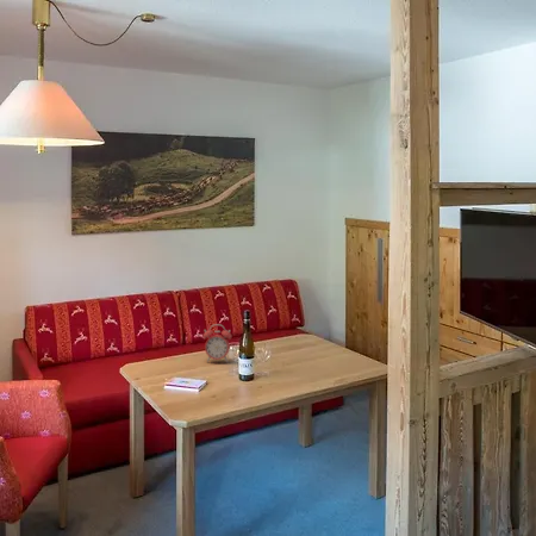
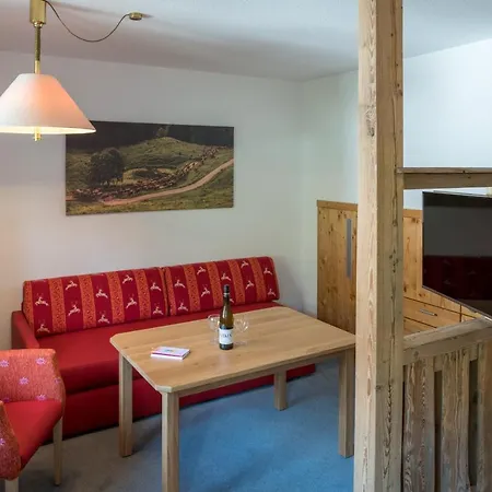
- alarm clock (217, 343)
